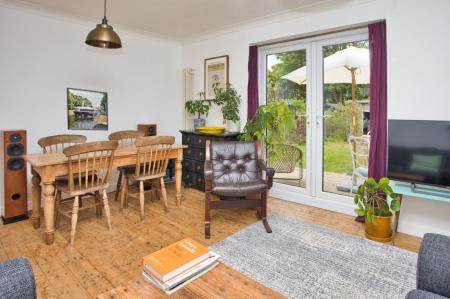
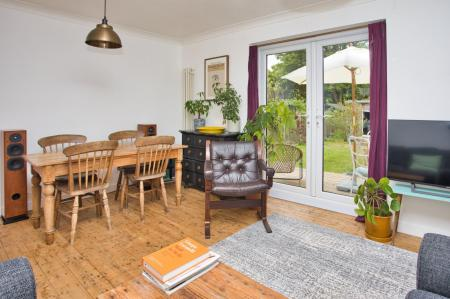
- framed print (88, 110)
